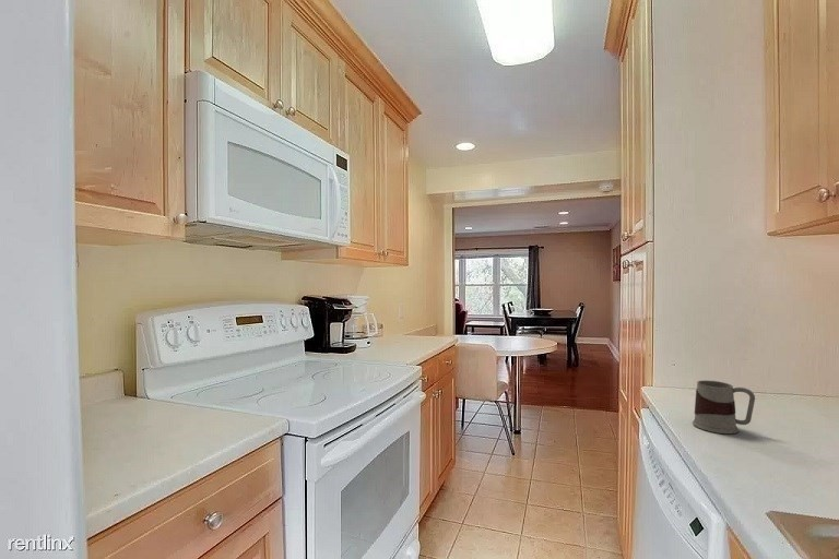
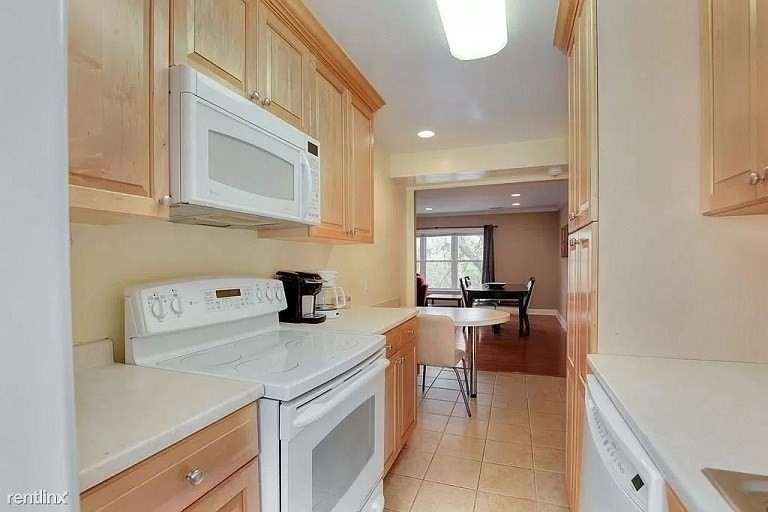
- mug (722, 406)
